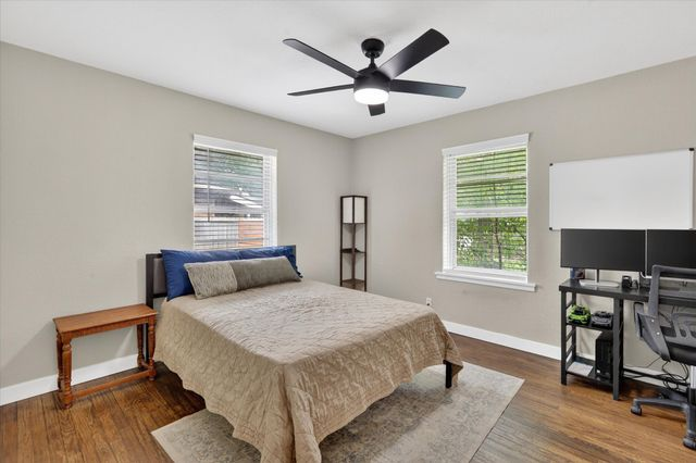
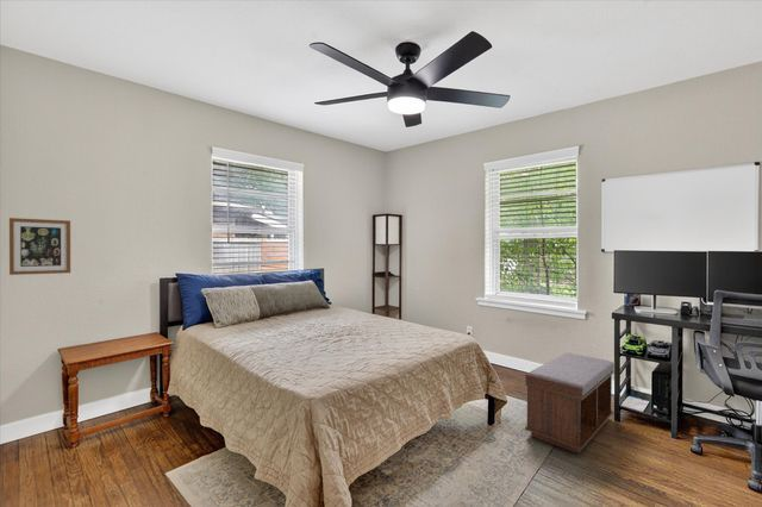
+ wall art (40, 246)
+ bench (572, 396)
